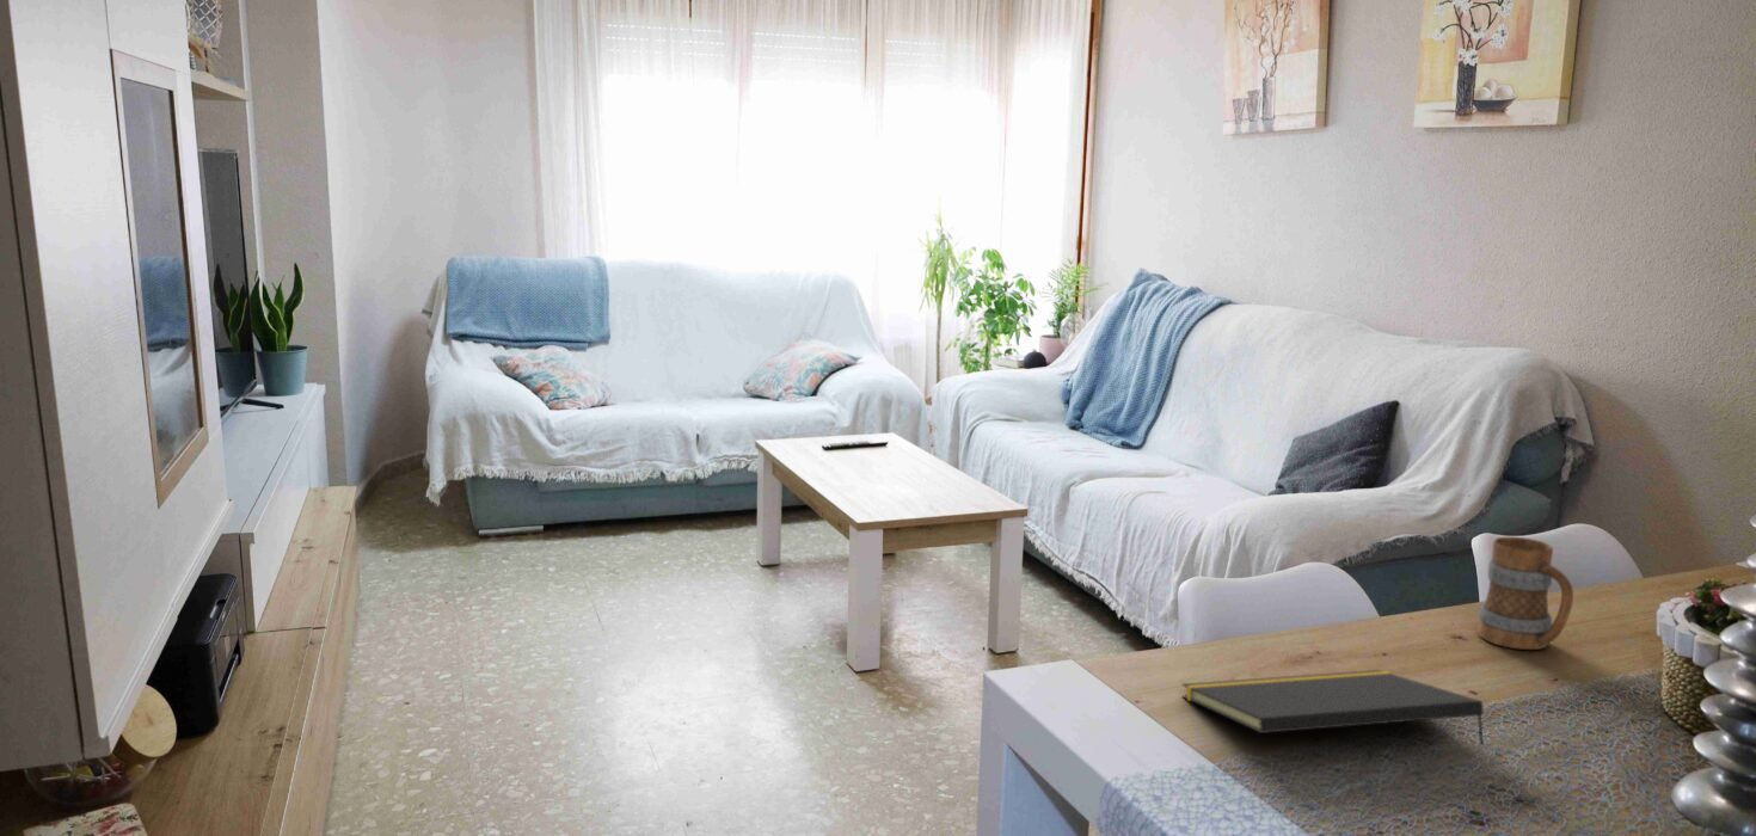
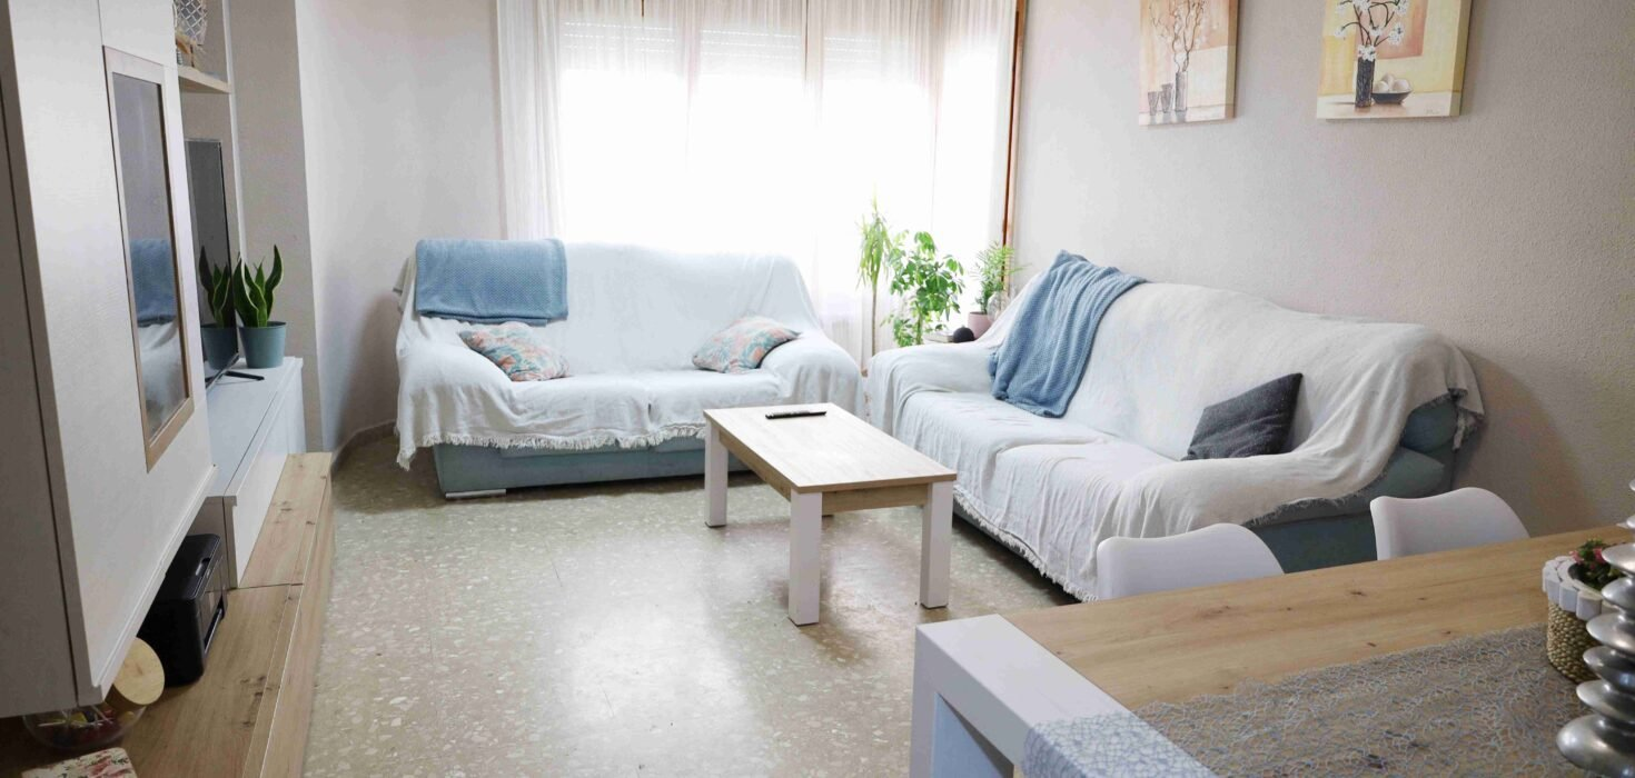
- mug (1529, 595)
- notepad (1325, 699)
